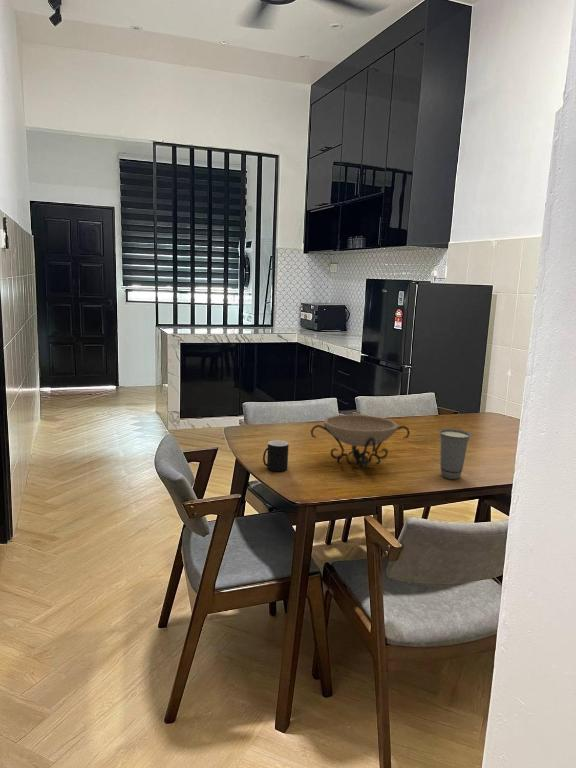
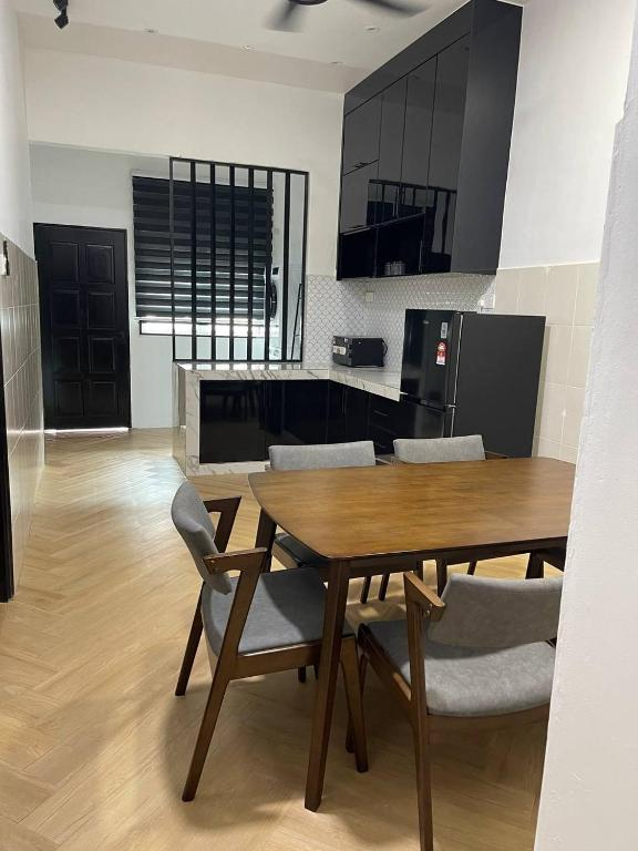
- decorative bowl (359, 443)
- cup (274, 456)
- cup (452, 454)
